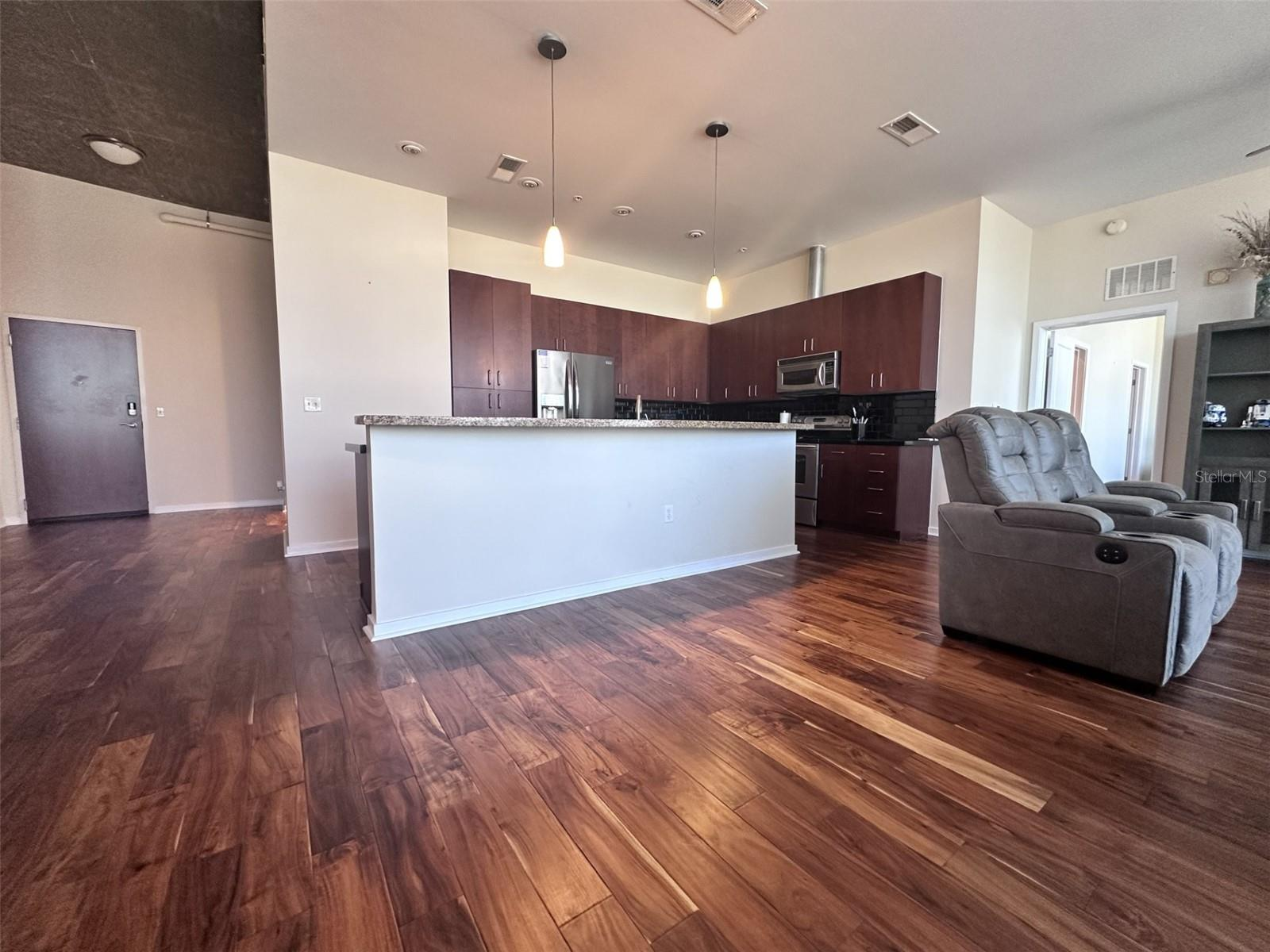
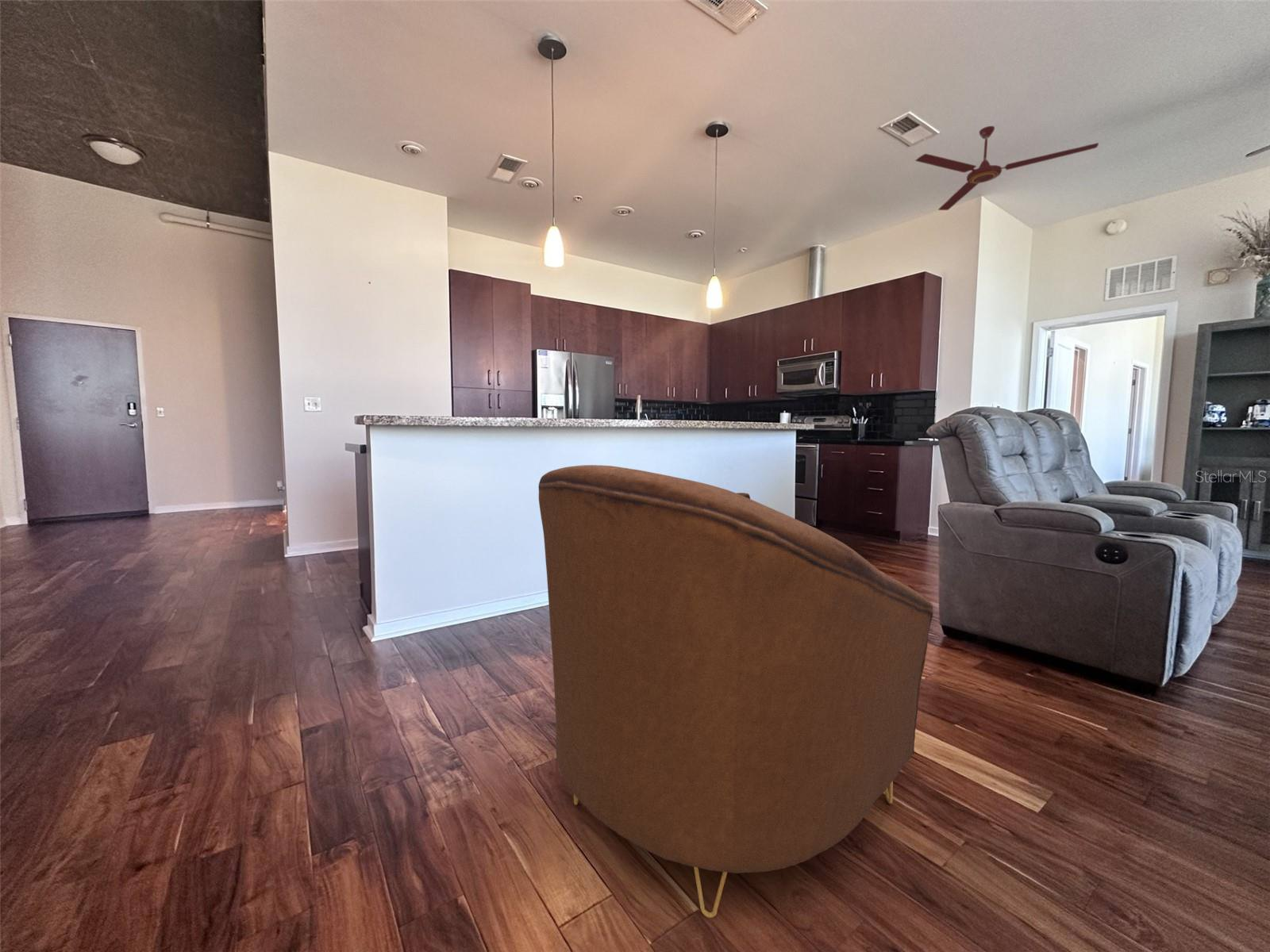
+ ceiling fan (1008, 163)
+ armchair (705, 631)
